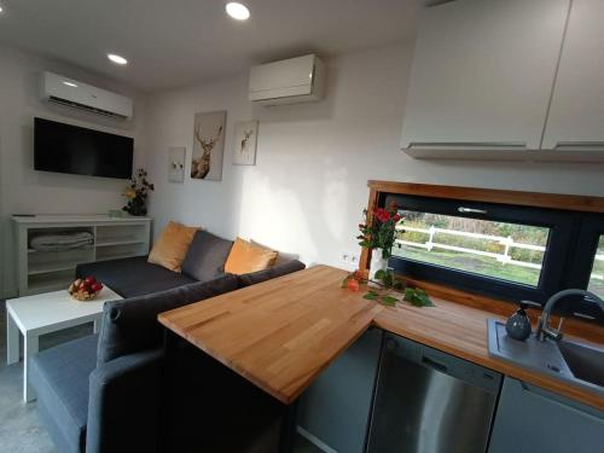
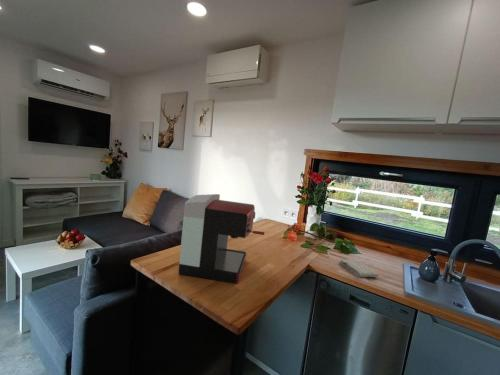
+ washcloth (358, 267)
+ coffee maker (227, 232)
